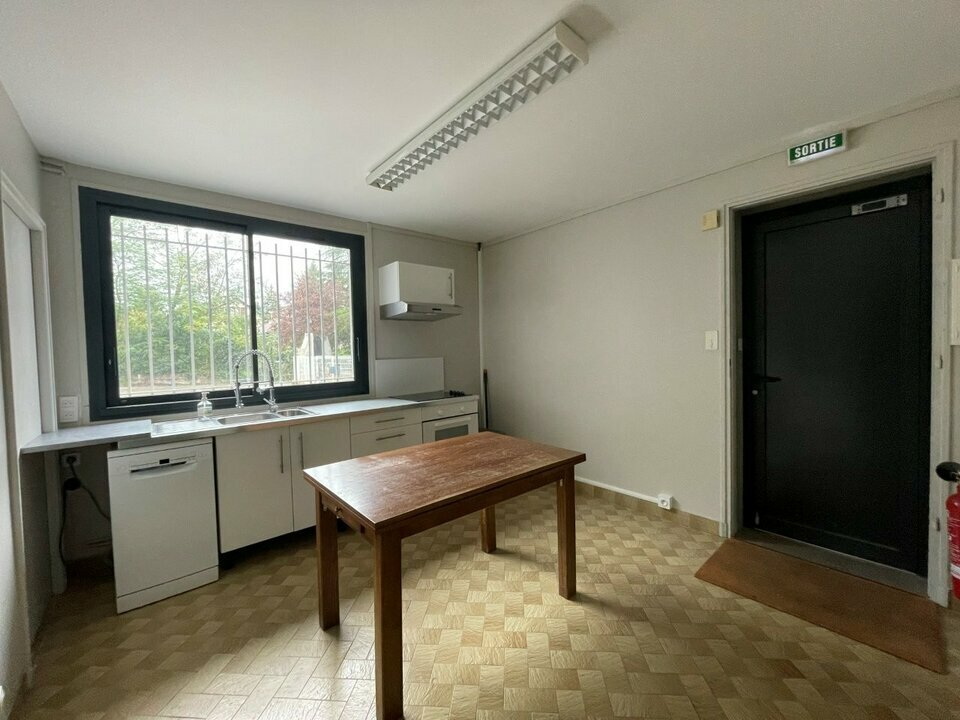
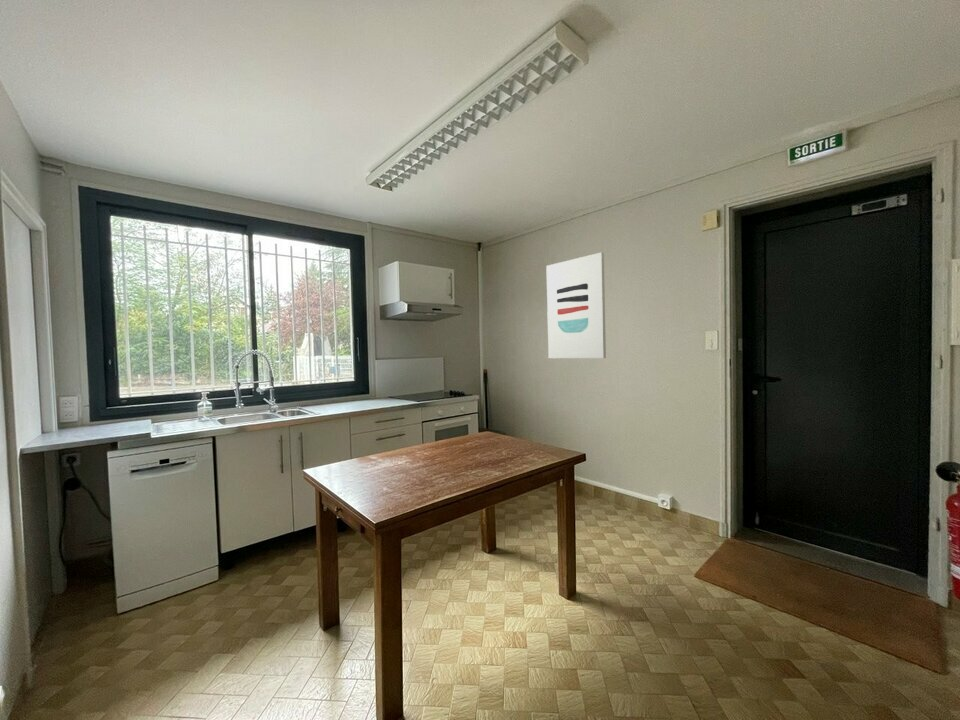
+ wall art (574, 309)
